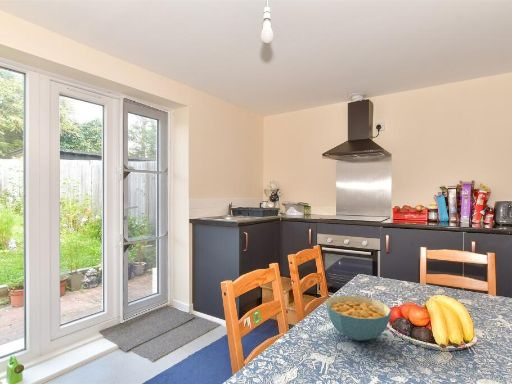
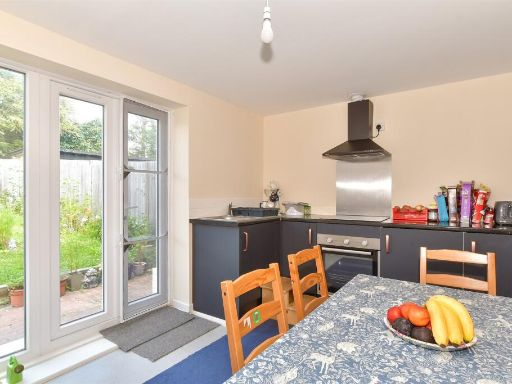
- cereal bowl (357, 321)
